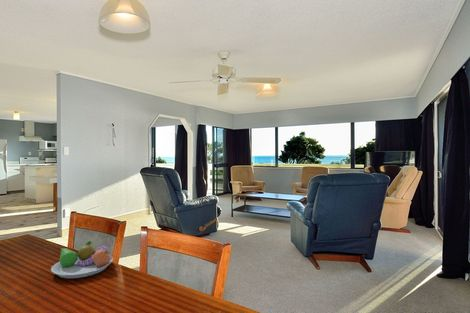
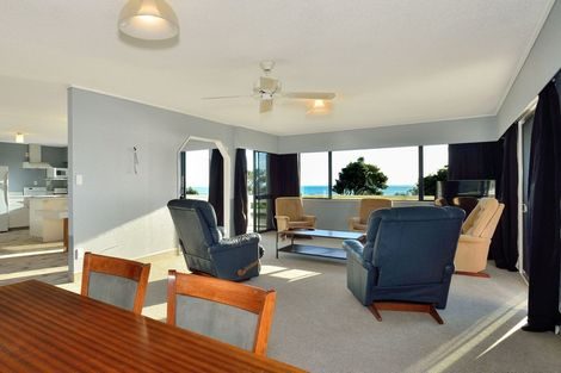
- fruit bowl (82, 257)
